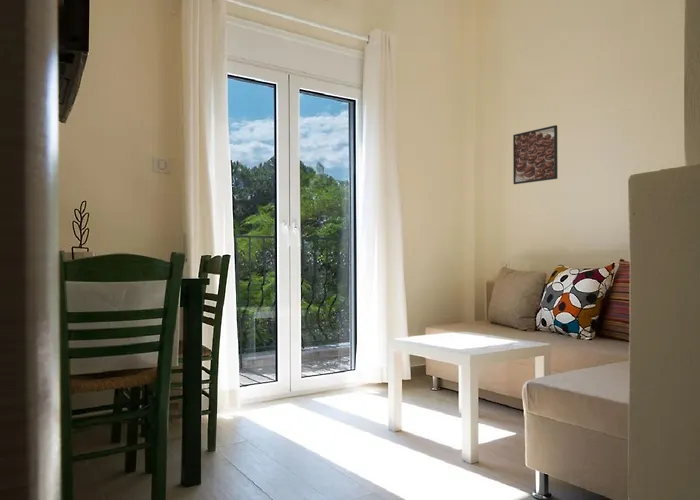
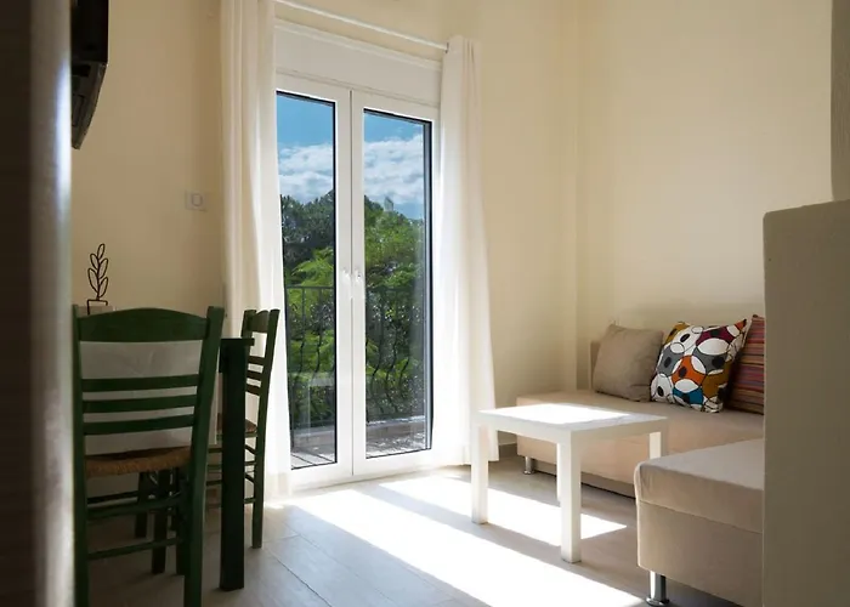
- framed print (534, 155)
